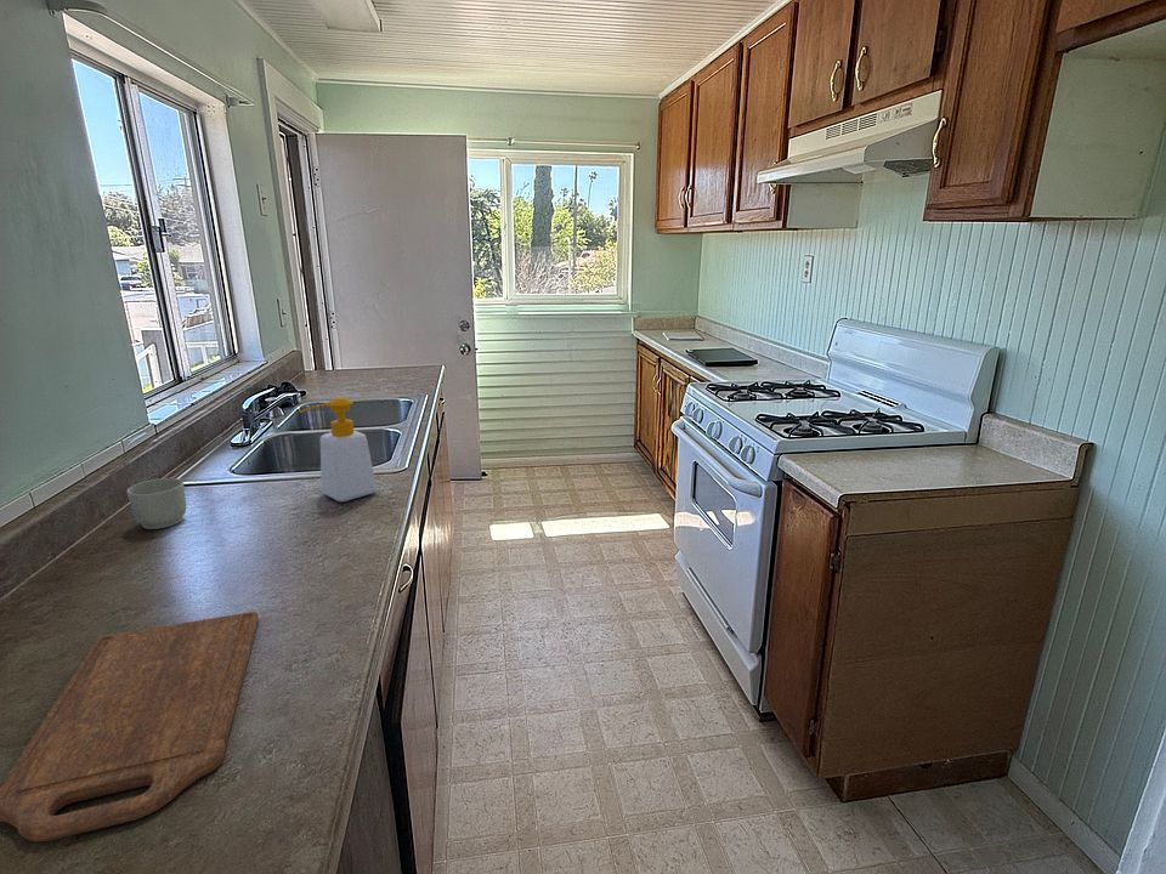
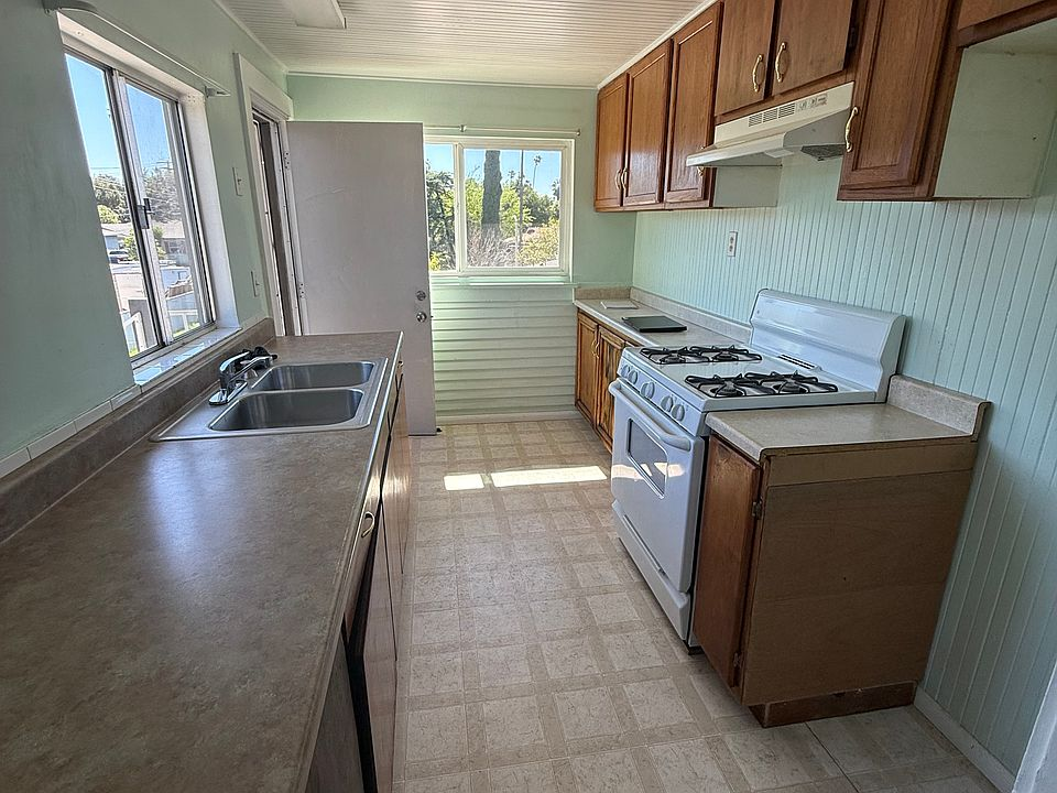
- mug (160, 501)
- soap bottle (335, 448)
- cutting board (146, 705)
